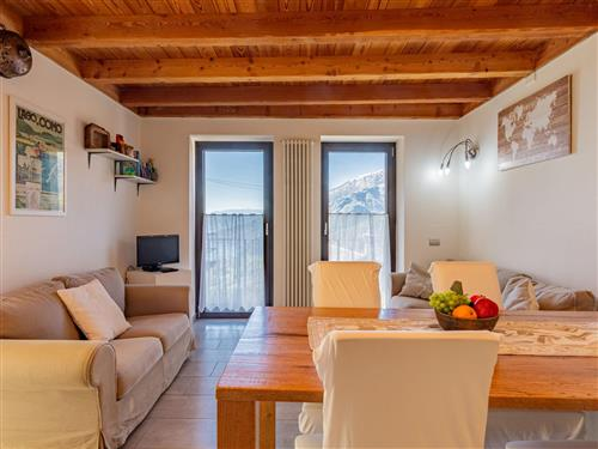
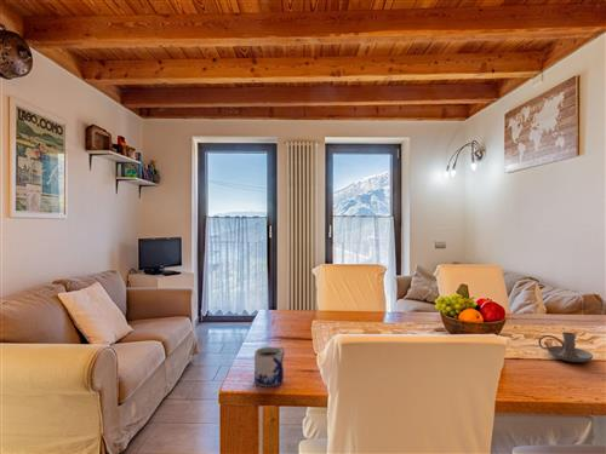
+ mug (270, 364)
+ candle holder (564, 345)
